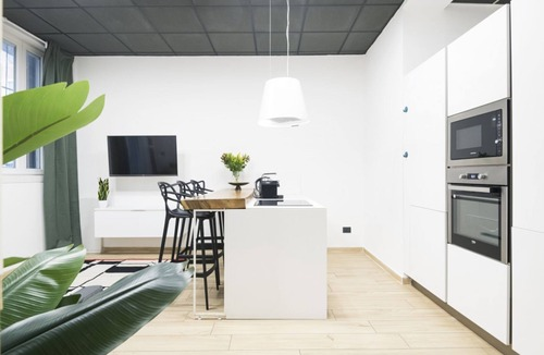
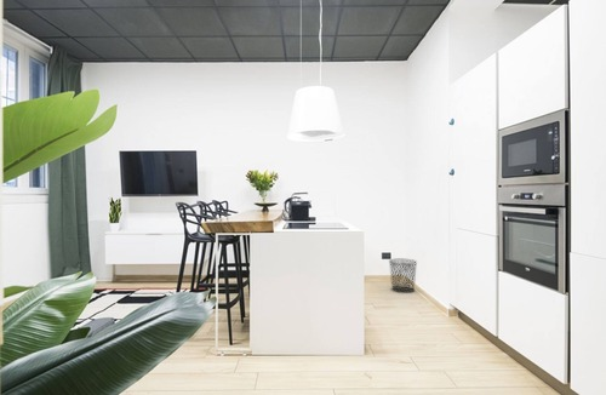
+ waste bin (401, 275)
